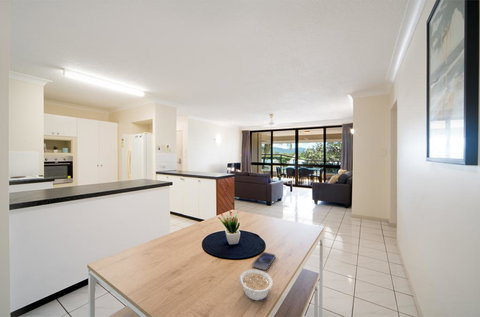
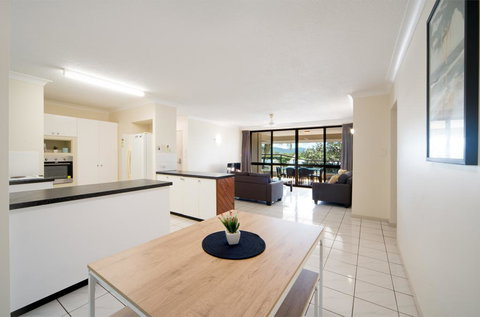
- smartphone (264, 260)
- legume (256, 285)
